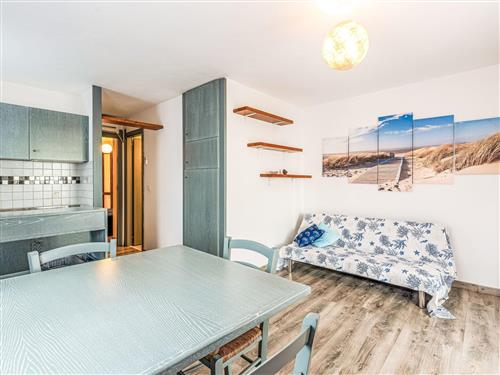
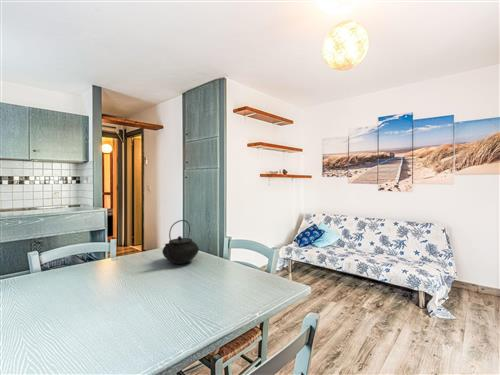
+ teapot (179, 242)
